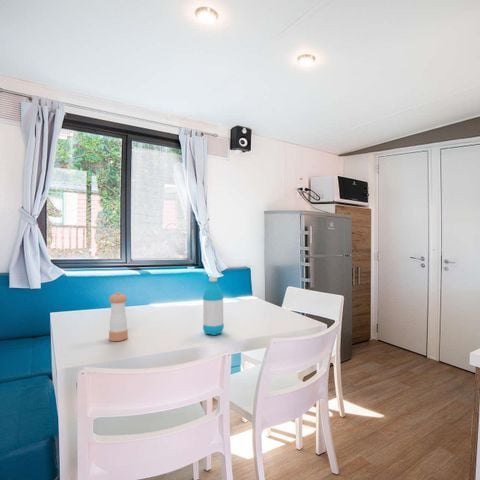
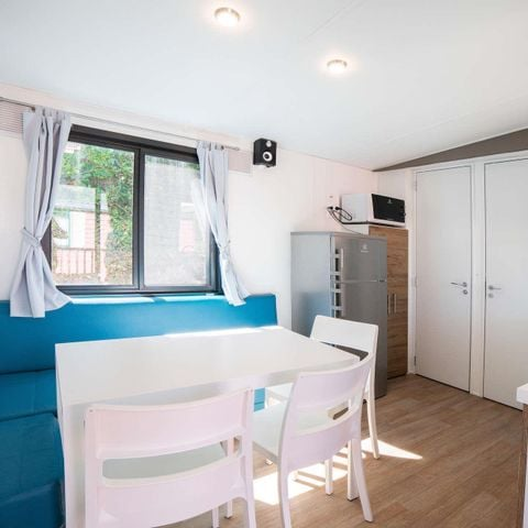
- pepper shaker (118, 315)
- water bottle (213, 304)
